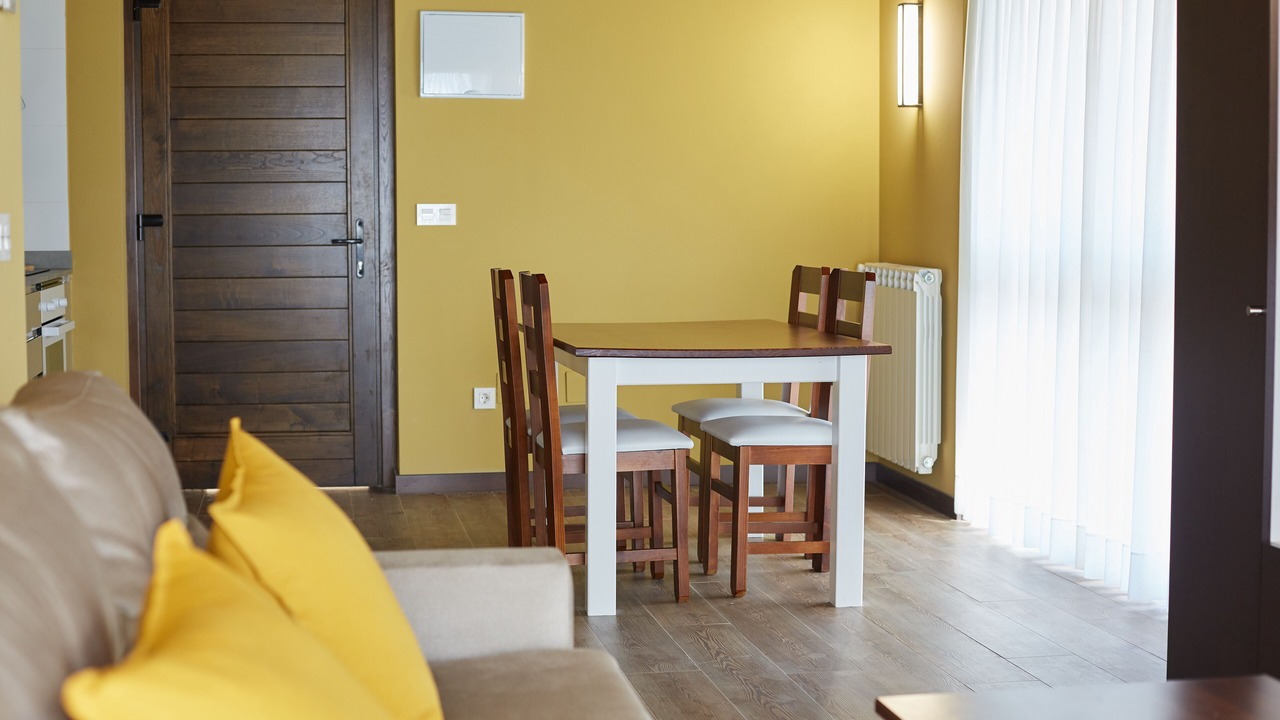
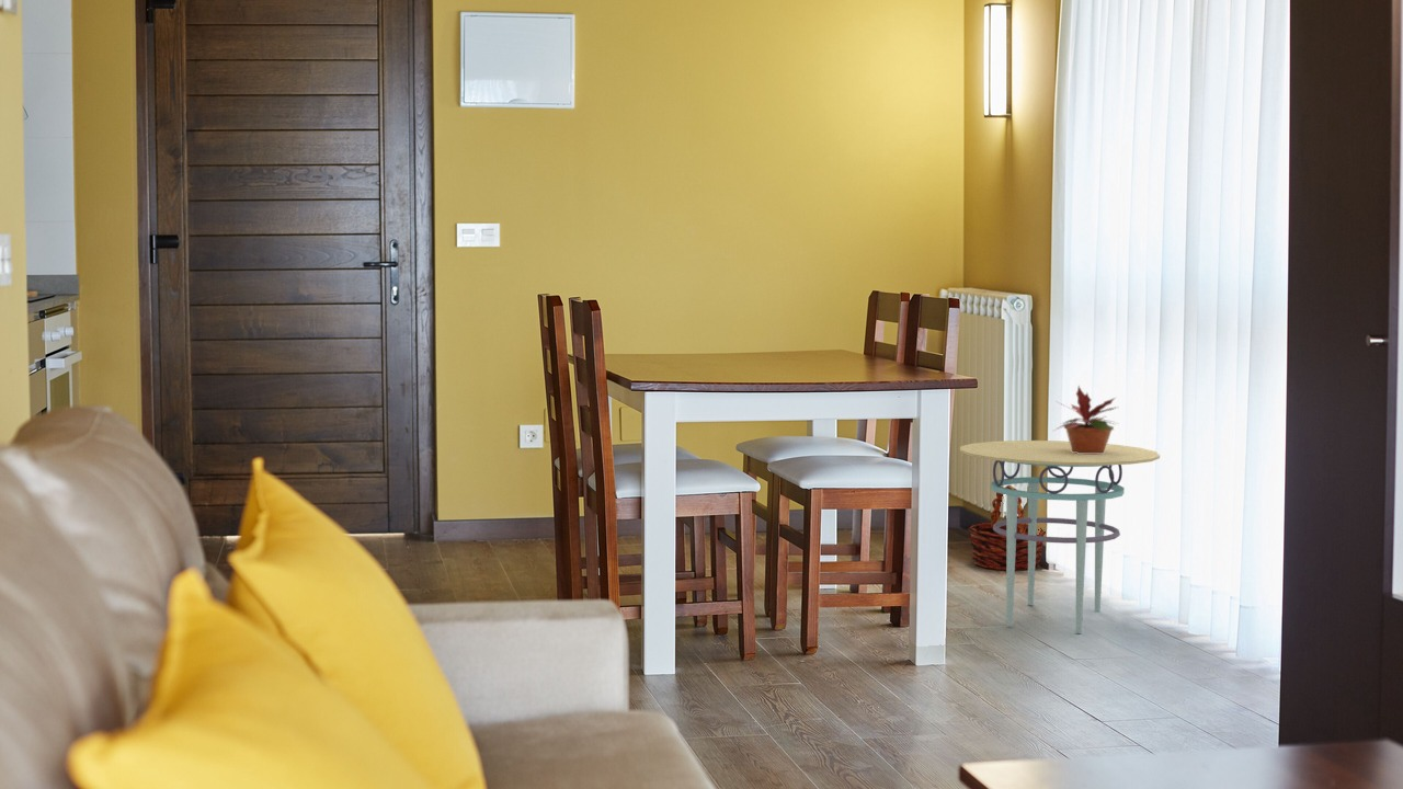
+ side table (1056, 537)
+ basket (1005, 525)
+ potted plant (1088, 418)
